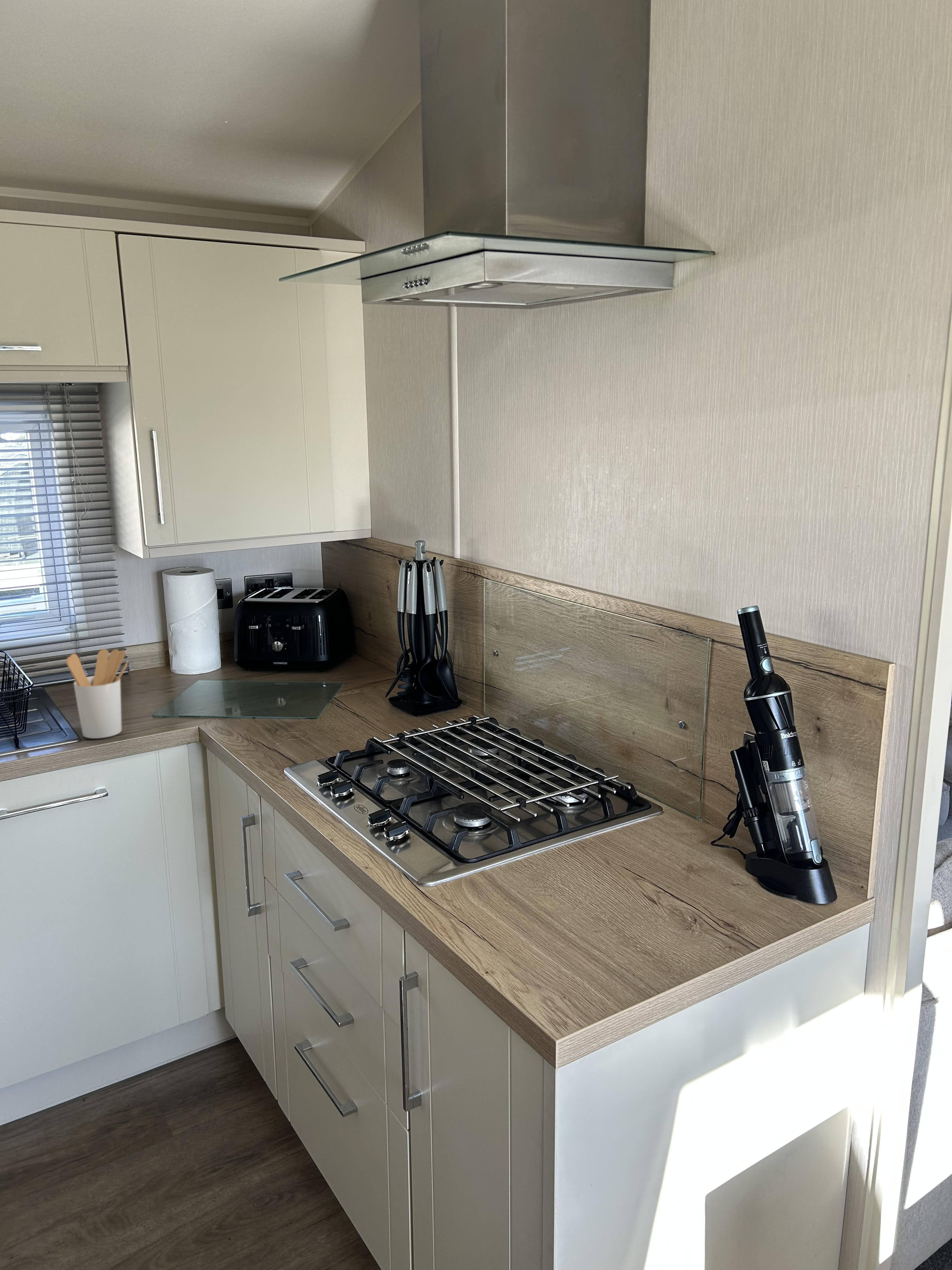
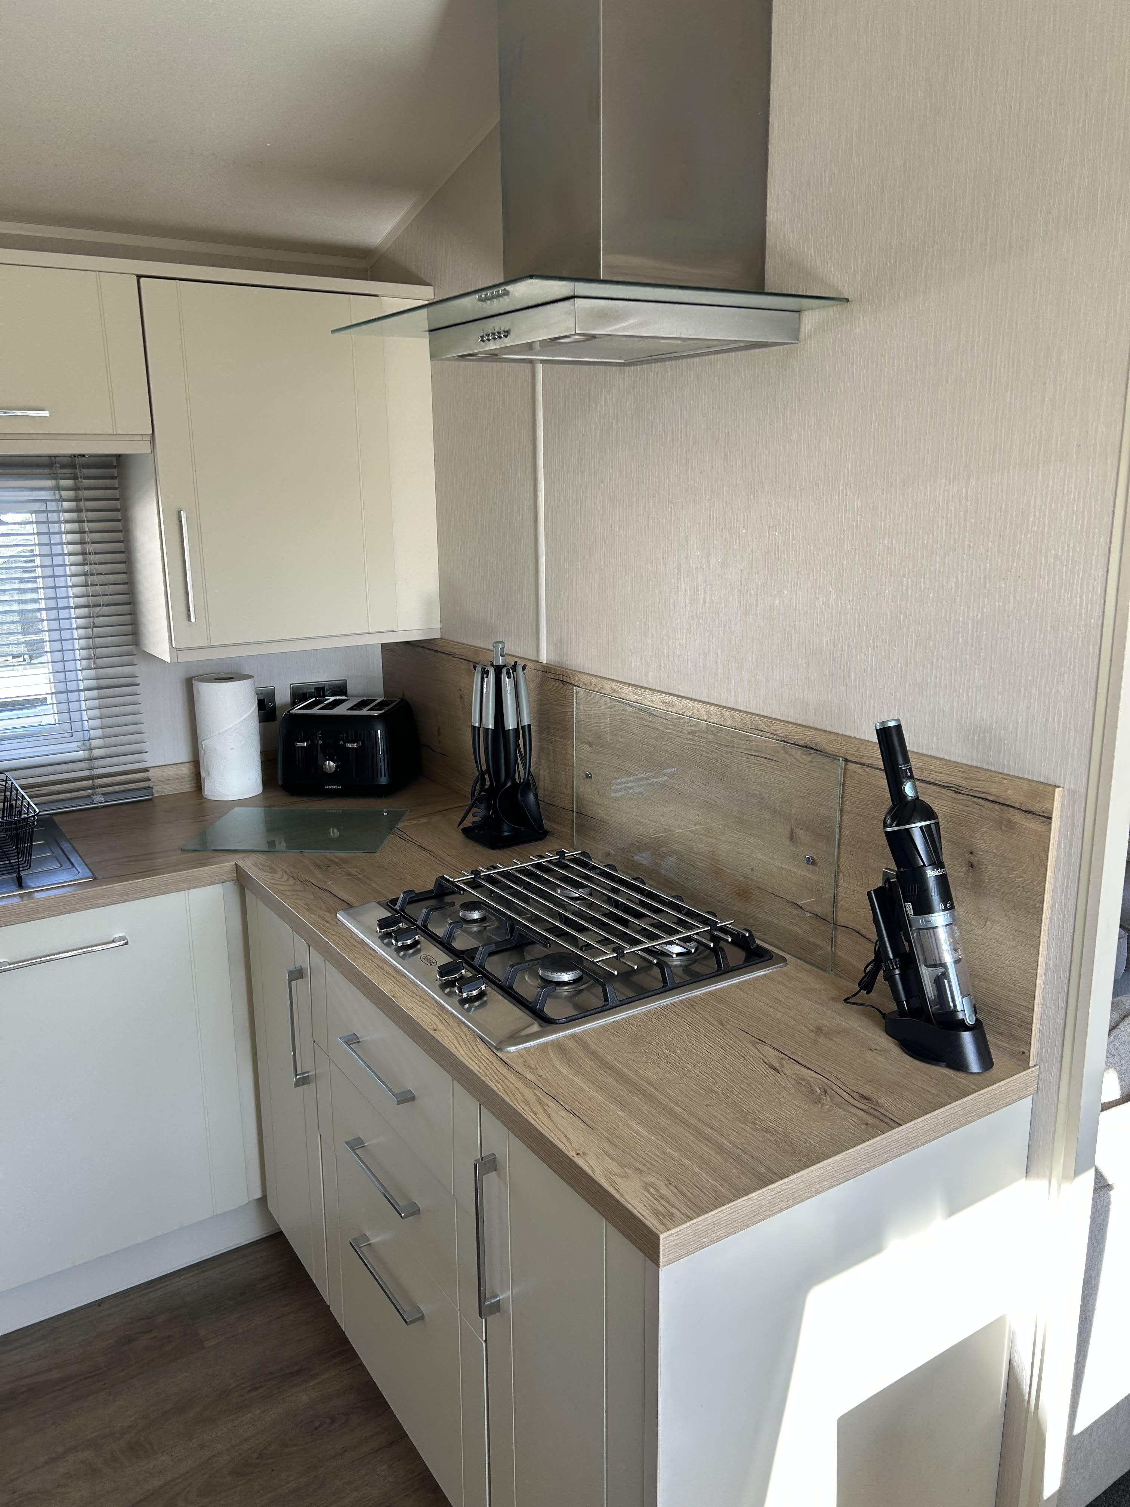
- utensil holder (104, 691)
